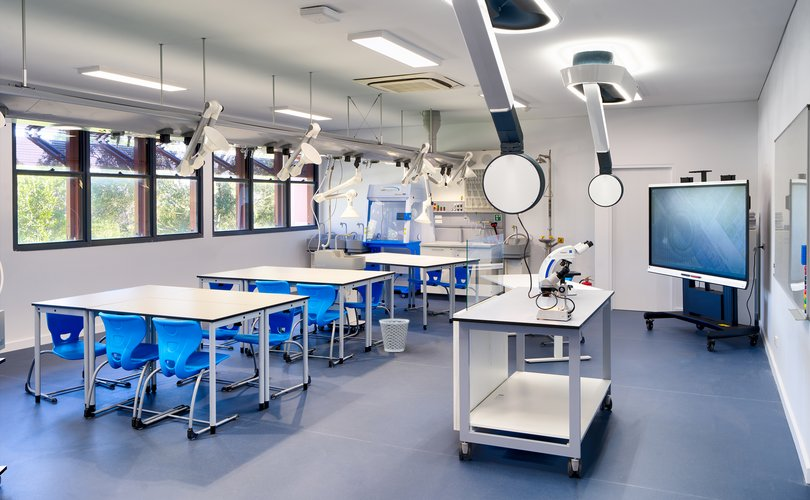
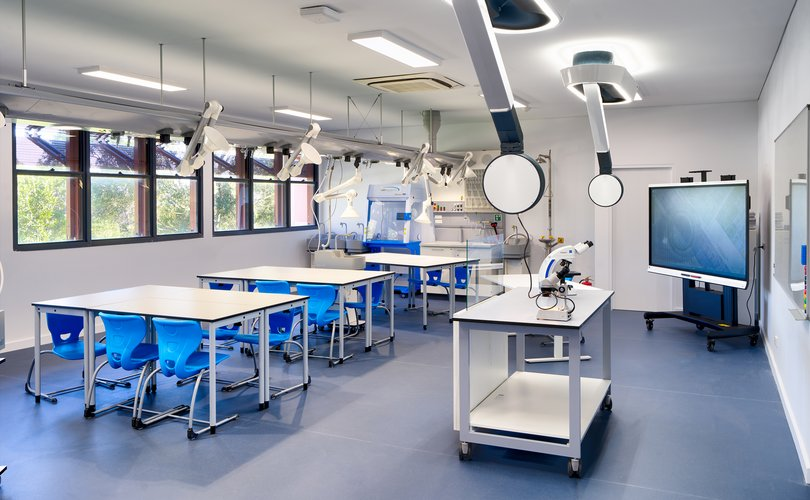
- wastebasket (394, 335)
